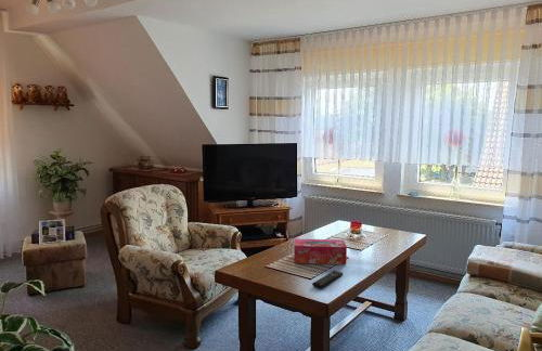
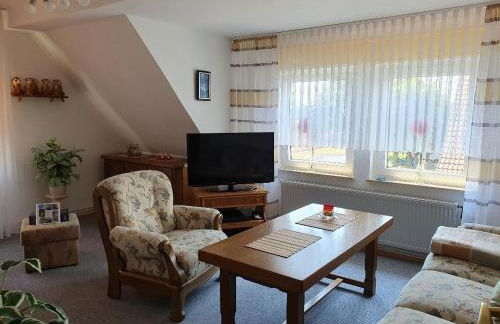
- remote control (327, 278)
- tissue box (319, 250)
